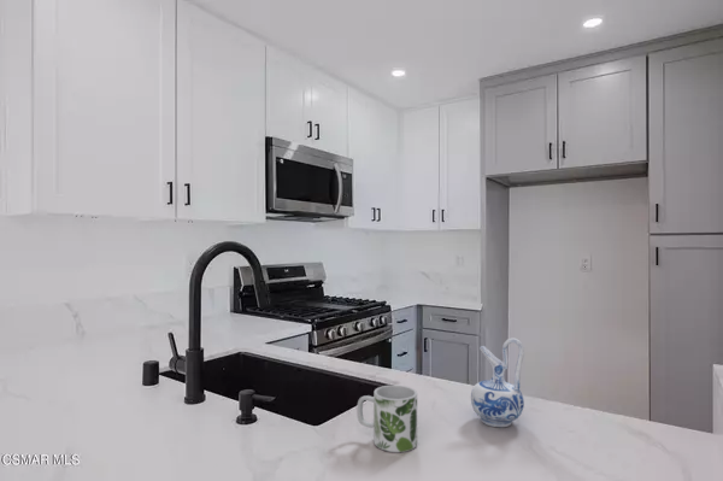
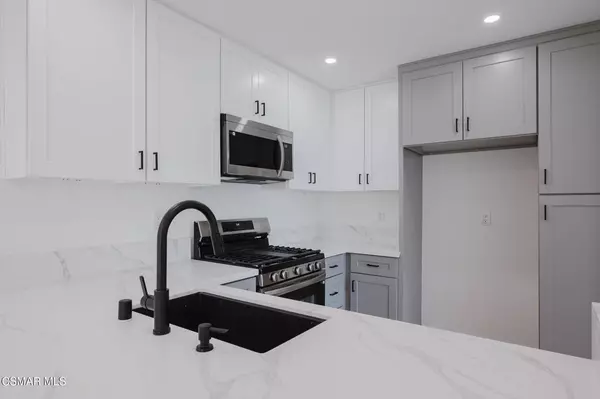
- ceramic pitcher (496, 379)
- mug (386, 415)
